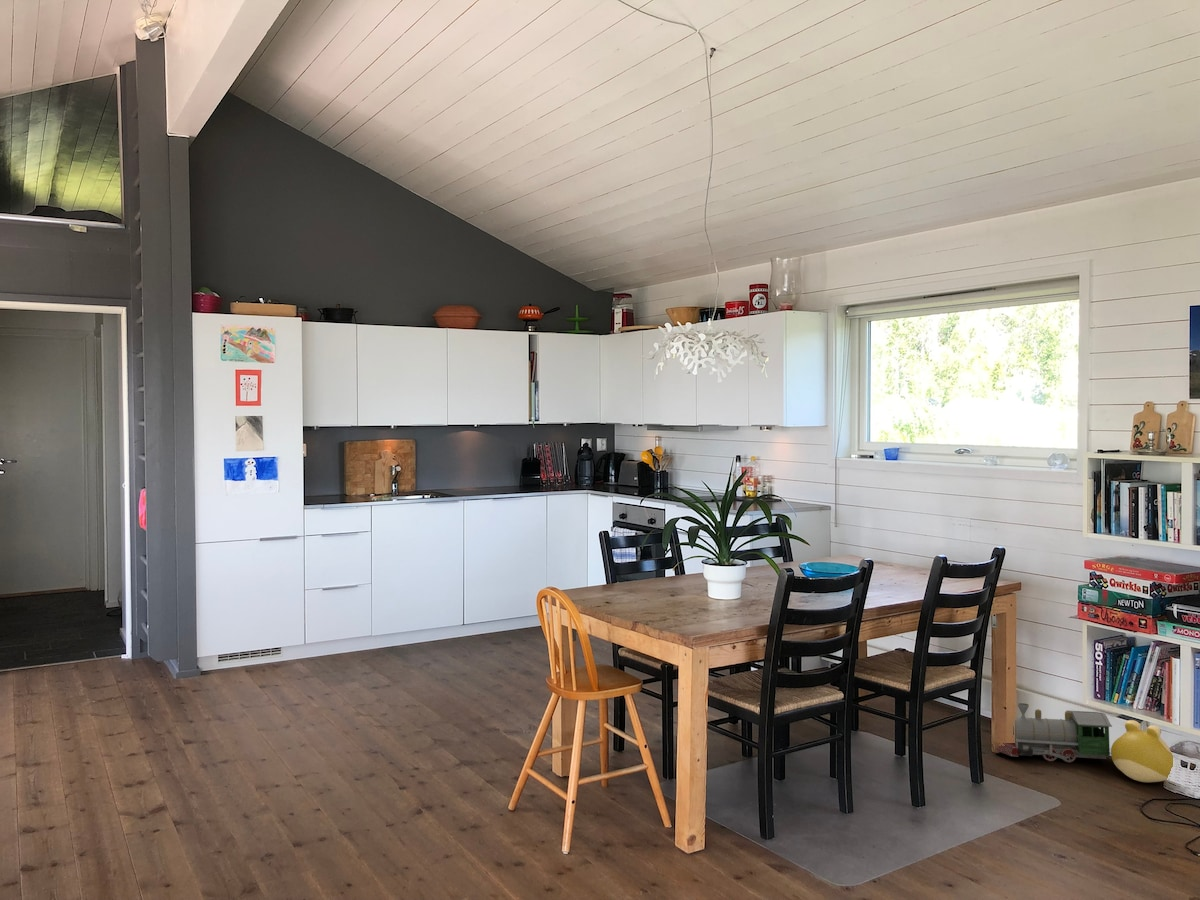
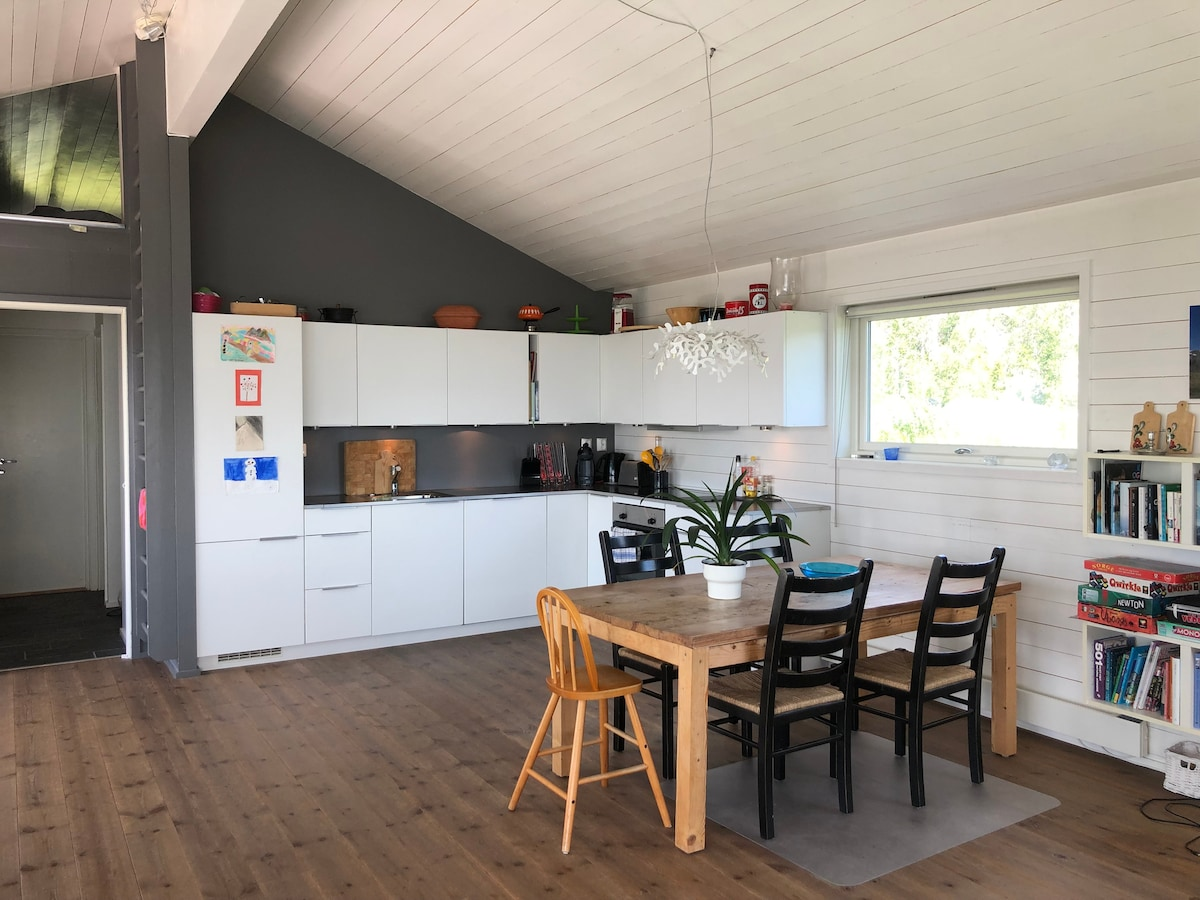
- plush toy (1142, 751)
- toy train (1058, 732)
